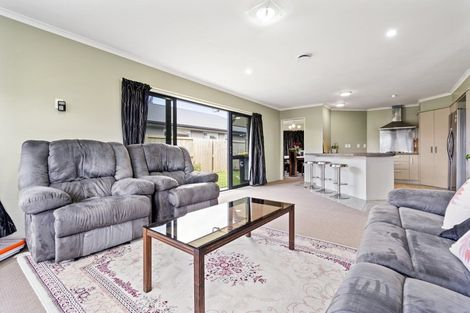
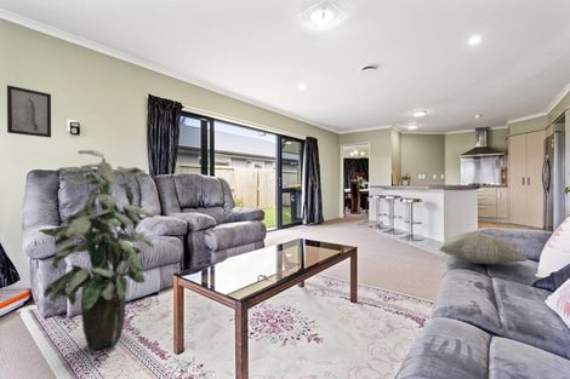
+ indoor plant (99, 246)
+ decorative pillow (479, 247)
+ wall art (29, 113)
